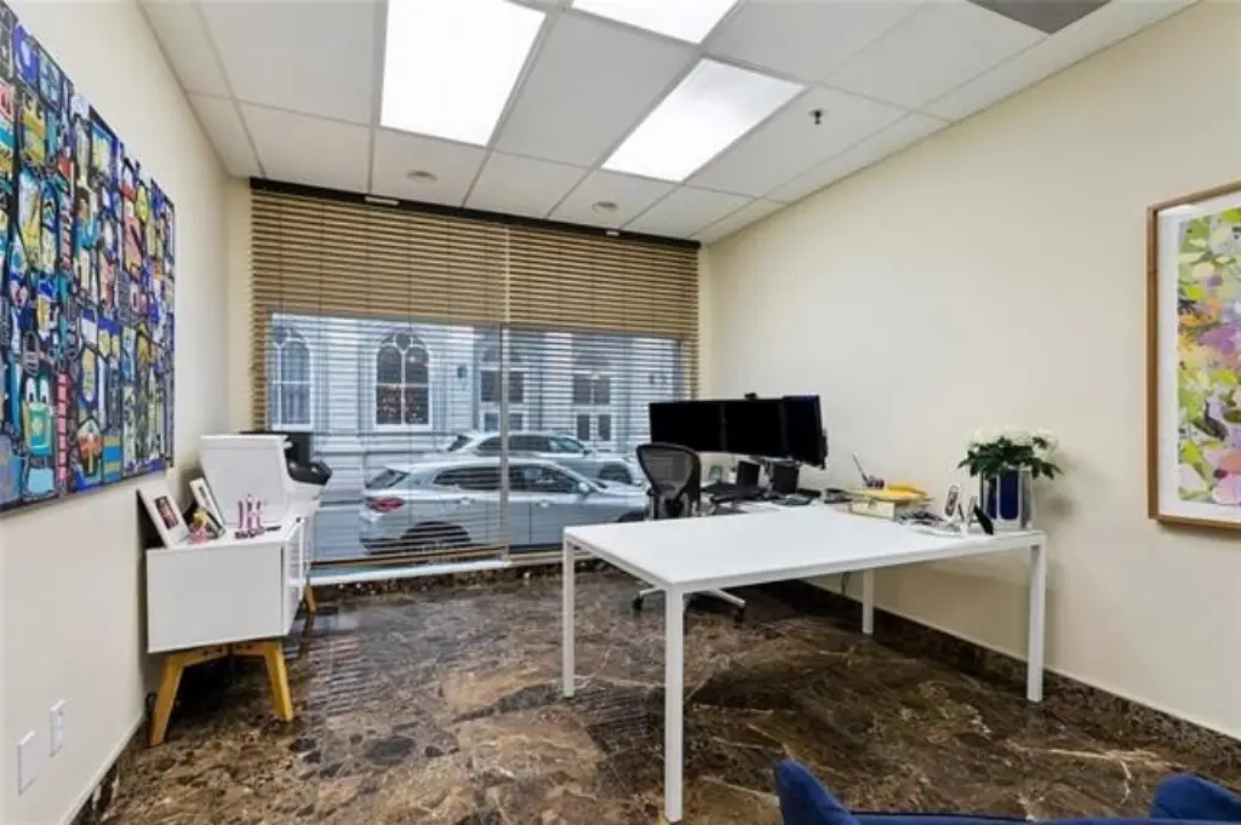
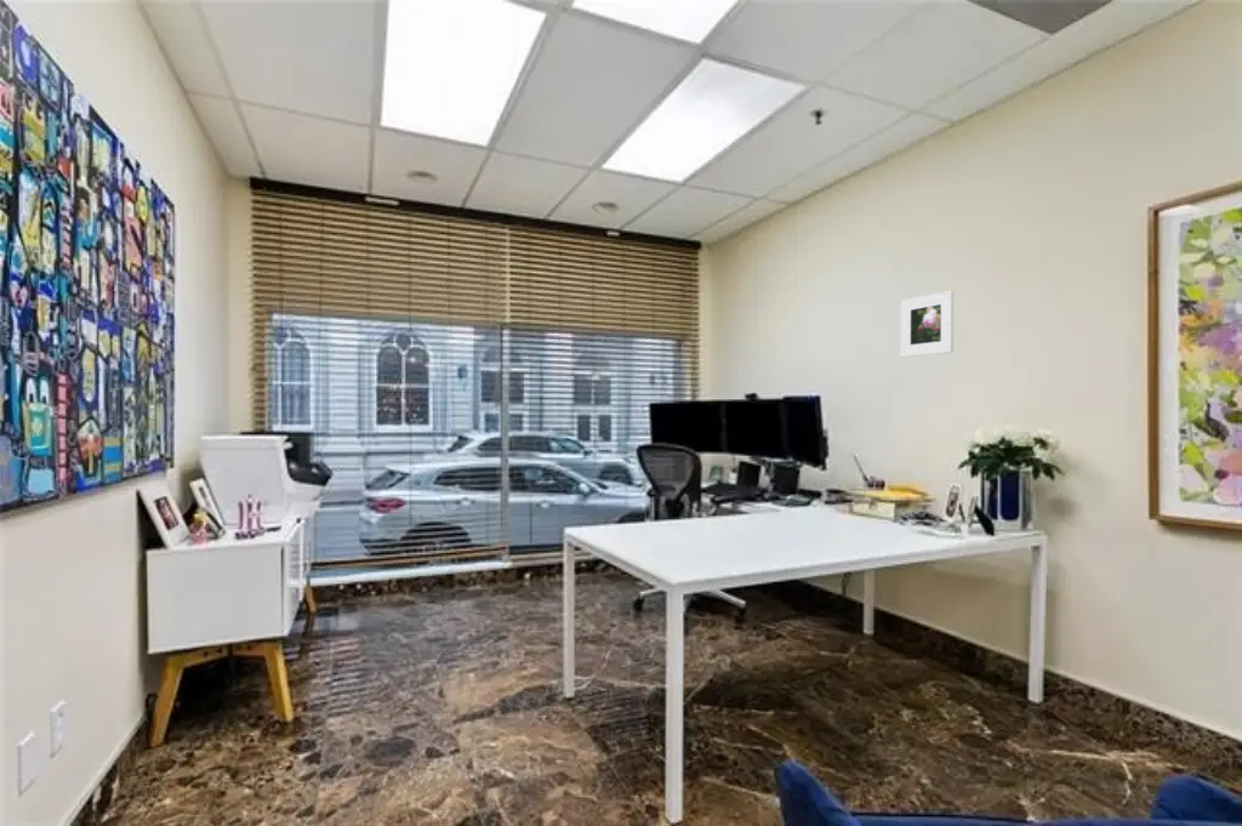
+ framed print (925, 325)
